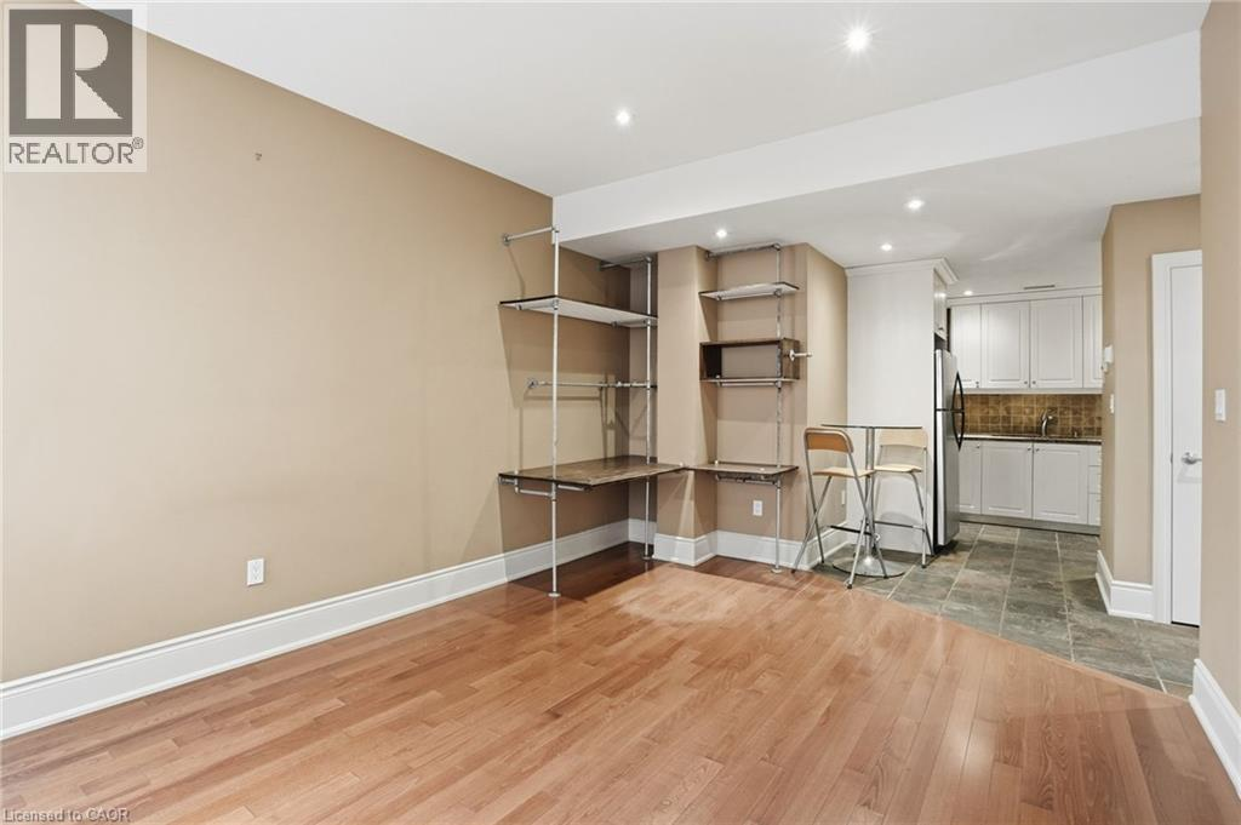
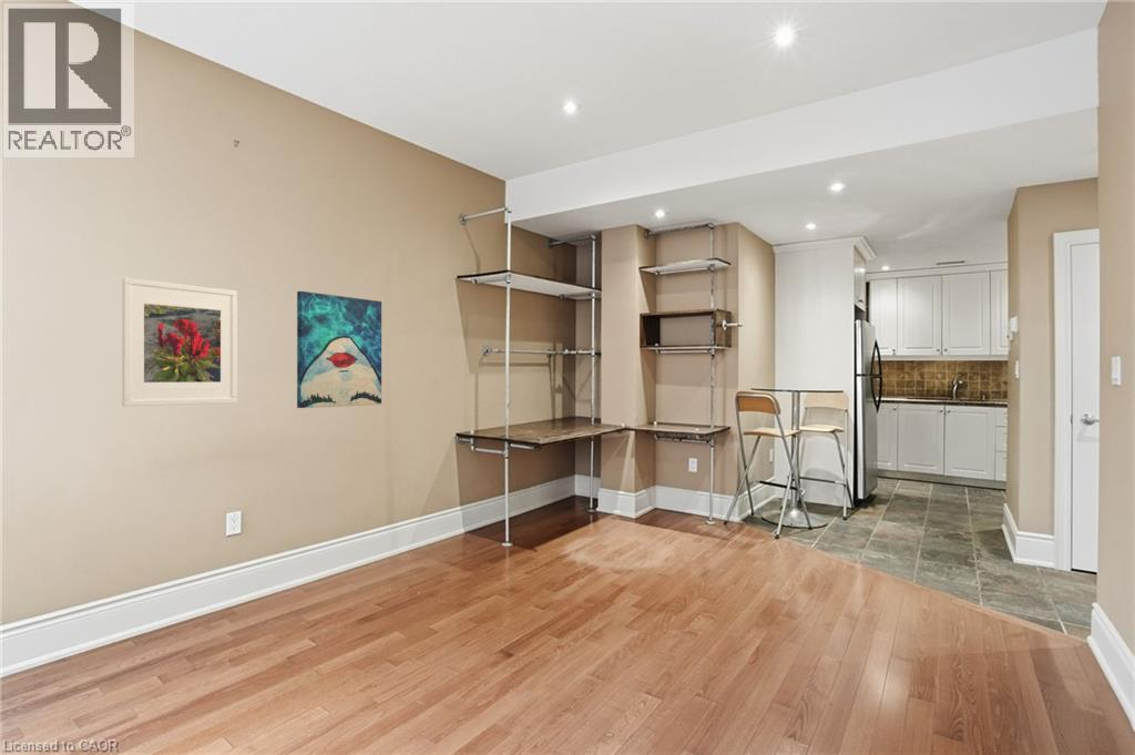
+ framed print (183, 344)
+ wall art (341, 351)
